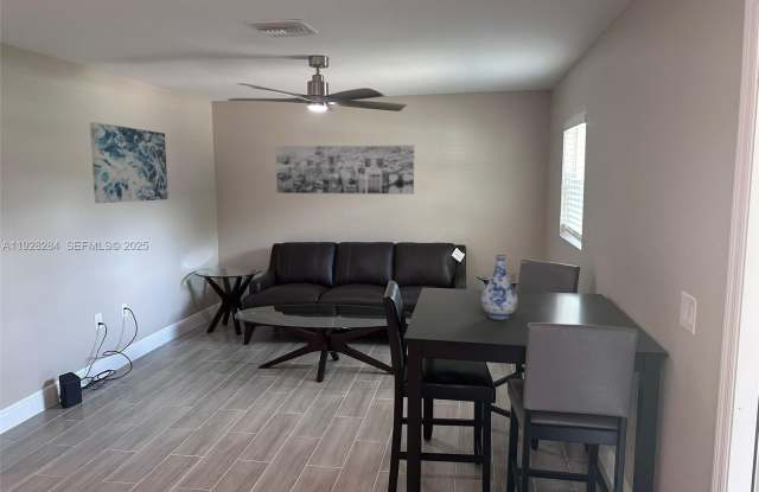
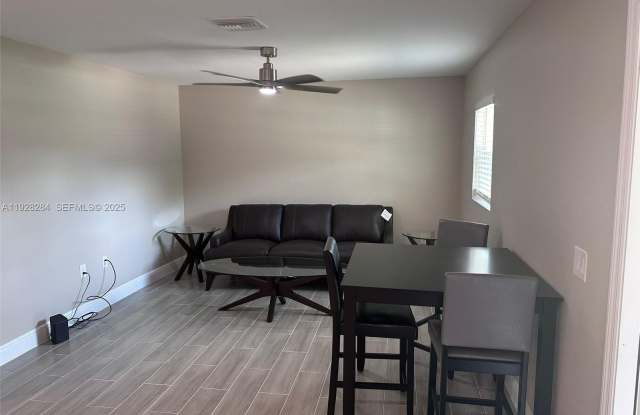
- wall art (343, 170)
- wall art (133, 165)
- vase (499, 286)
